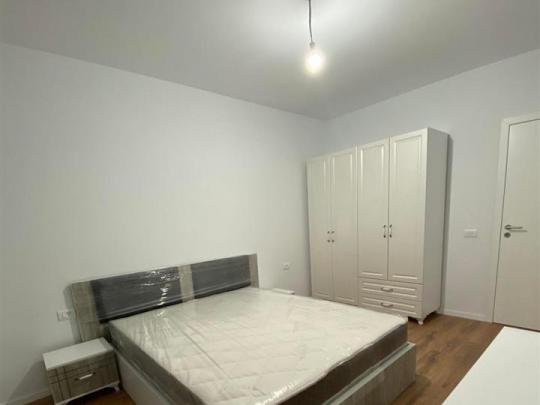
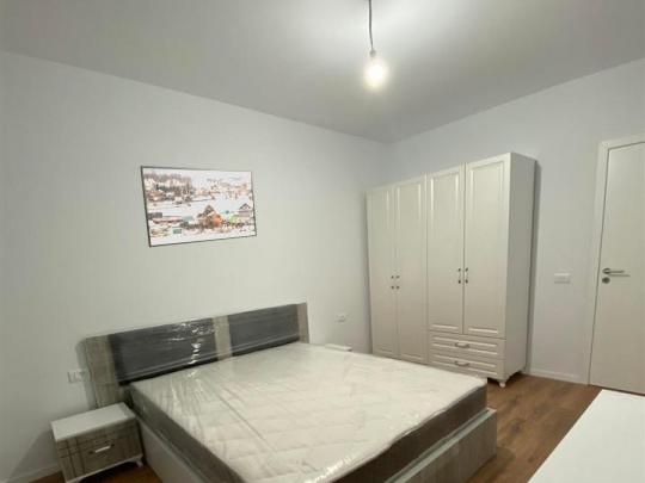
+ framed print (204, 205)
